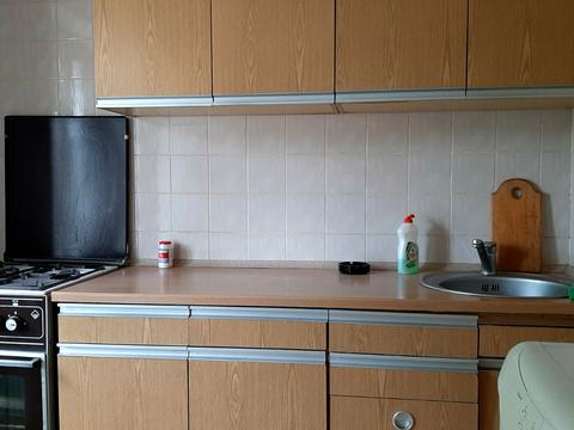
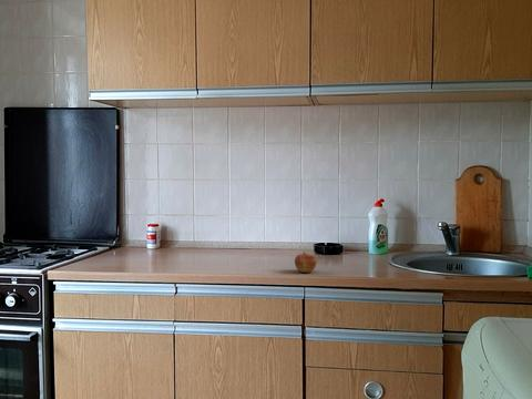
+ apple (305, 262)
